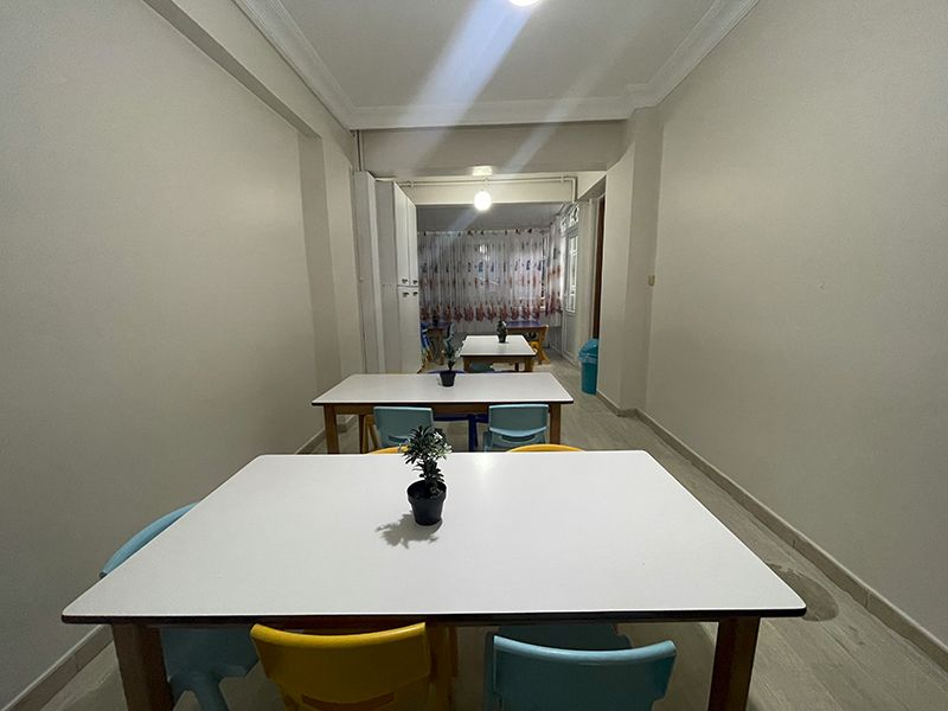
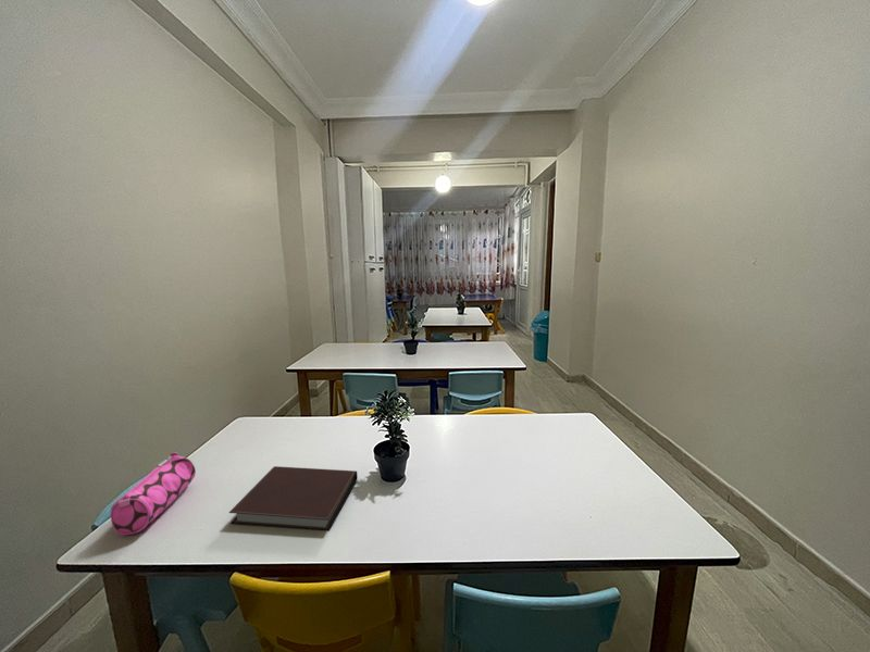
+ notebook (299, 494)
+ pencil case (154, 489)
